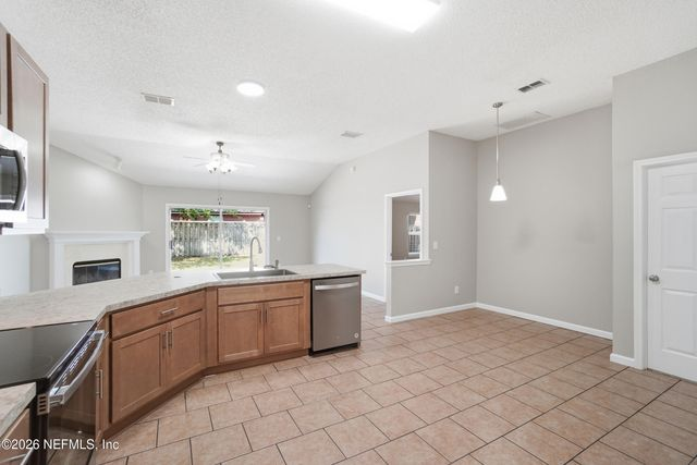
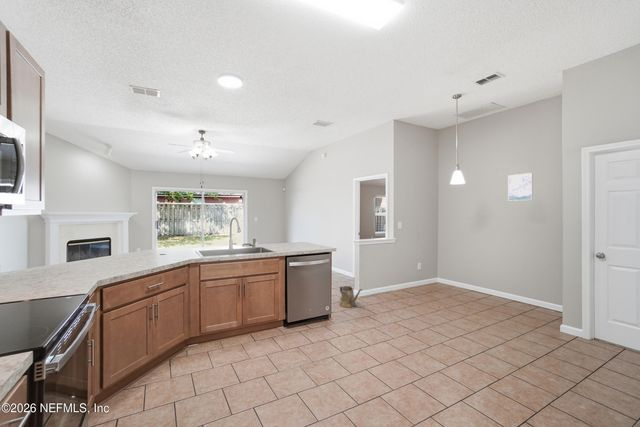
+ watering can (350, 295)
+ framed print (520, 187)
